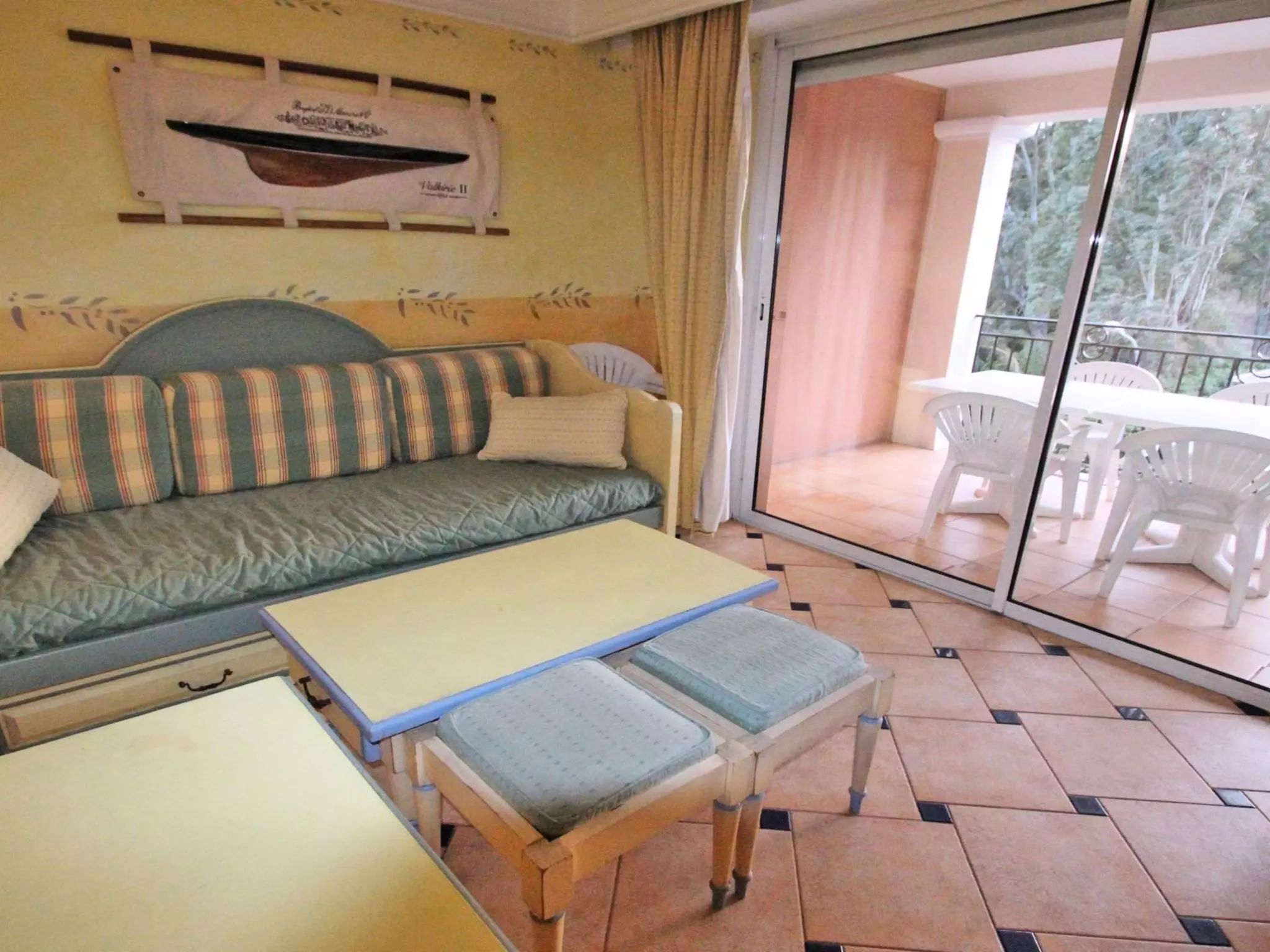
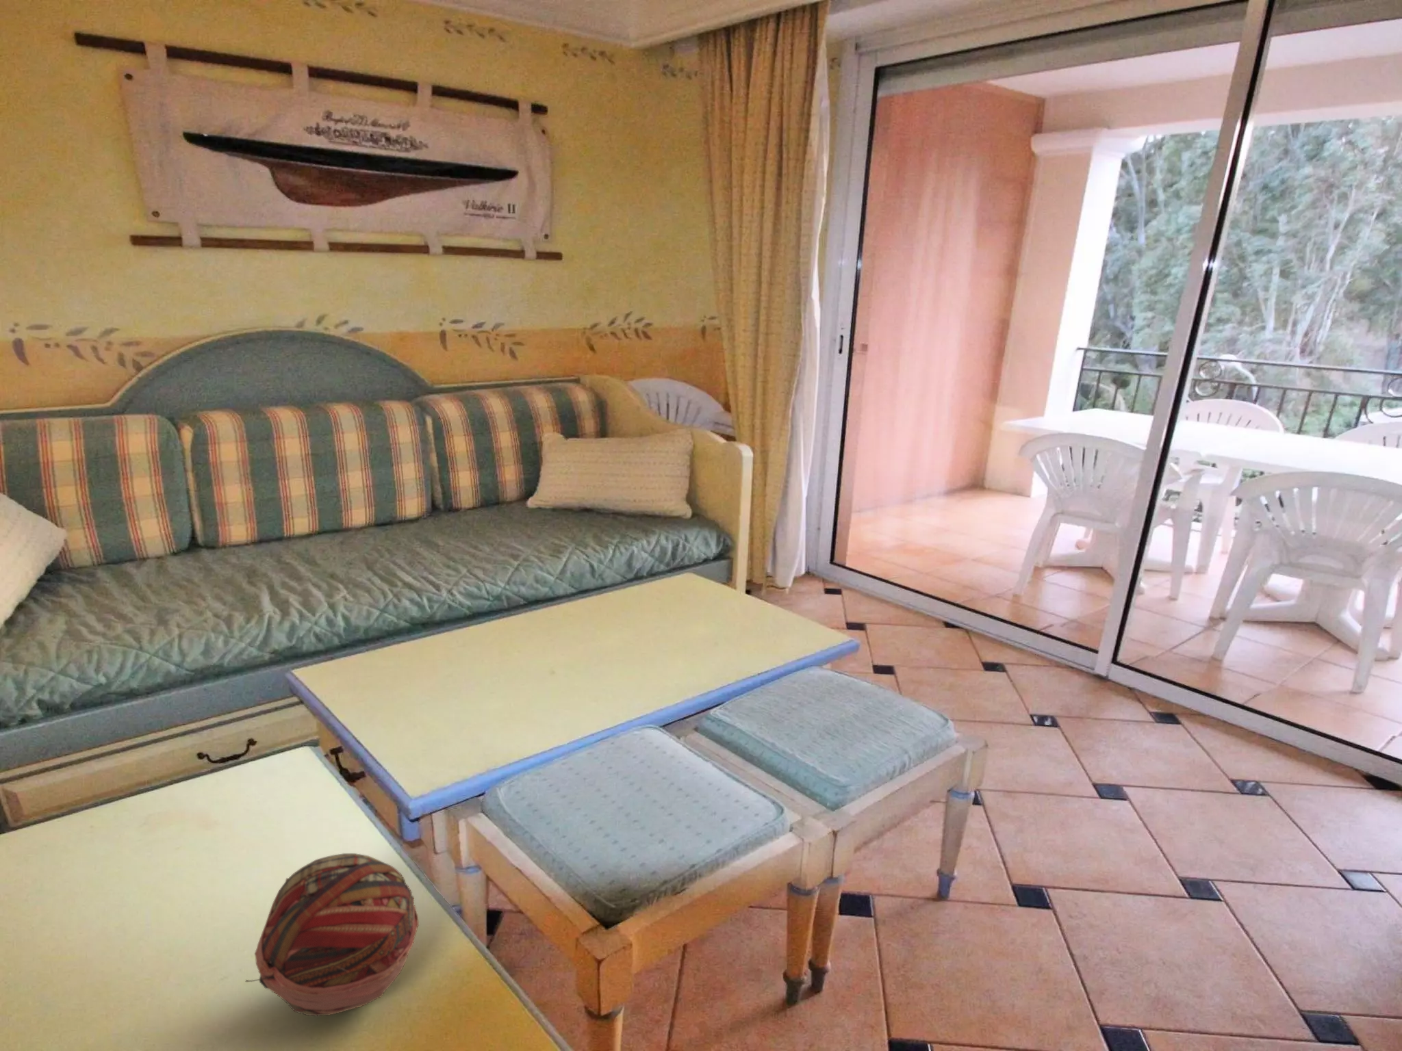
+ decorative ball (340, 931)
